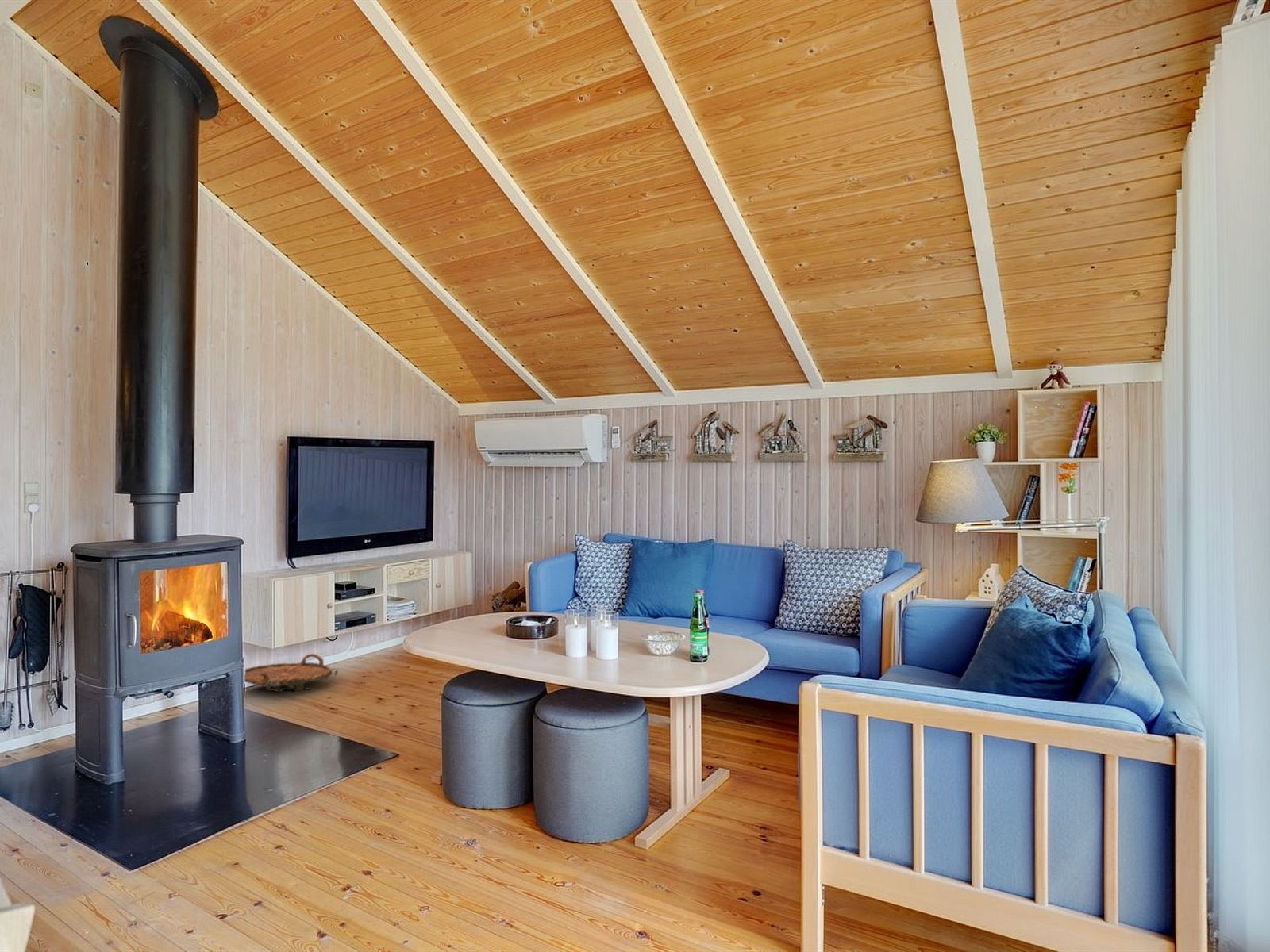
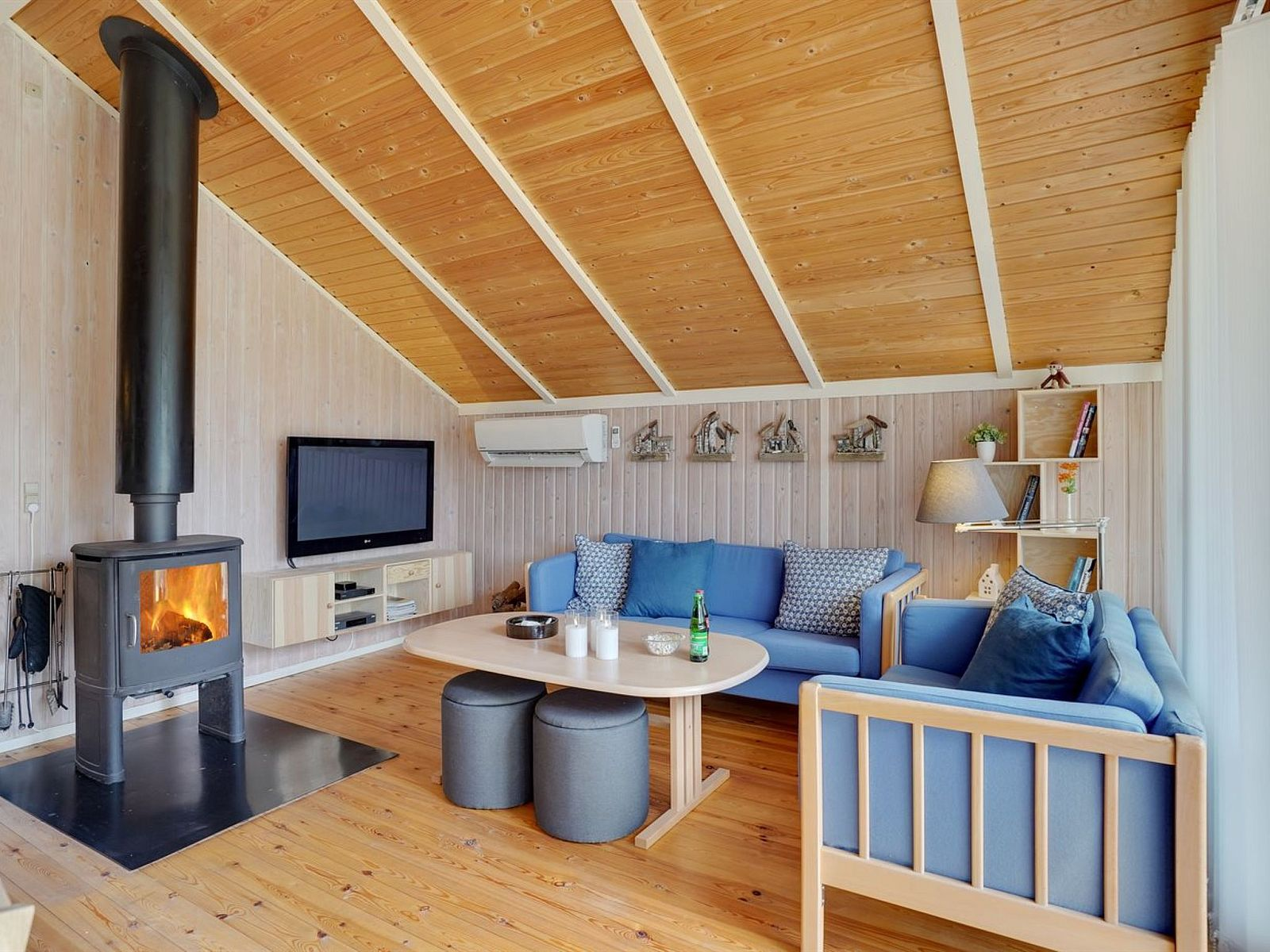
- woven basket (286, 674)
